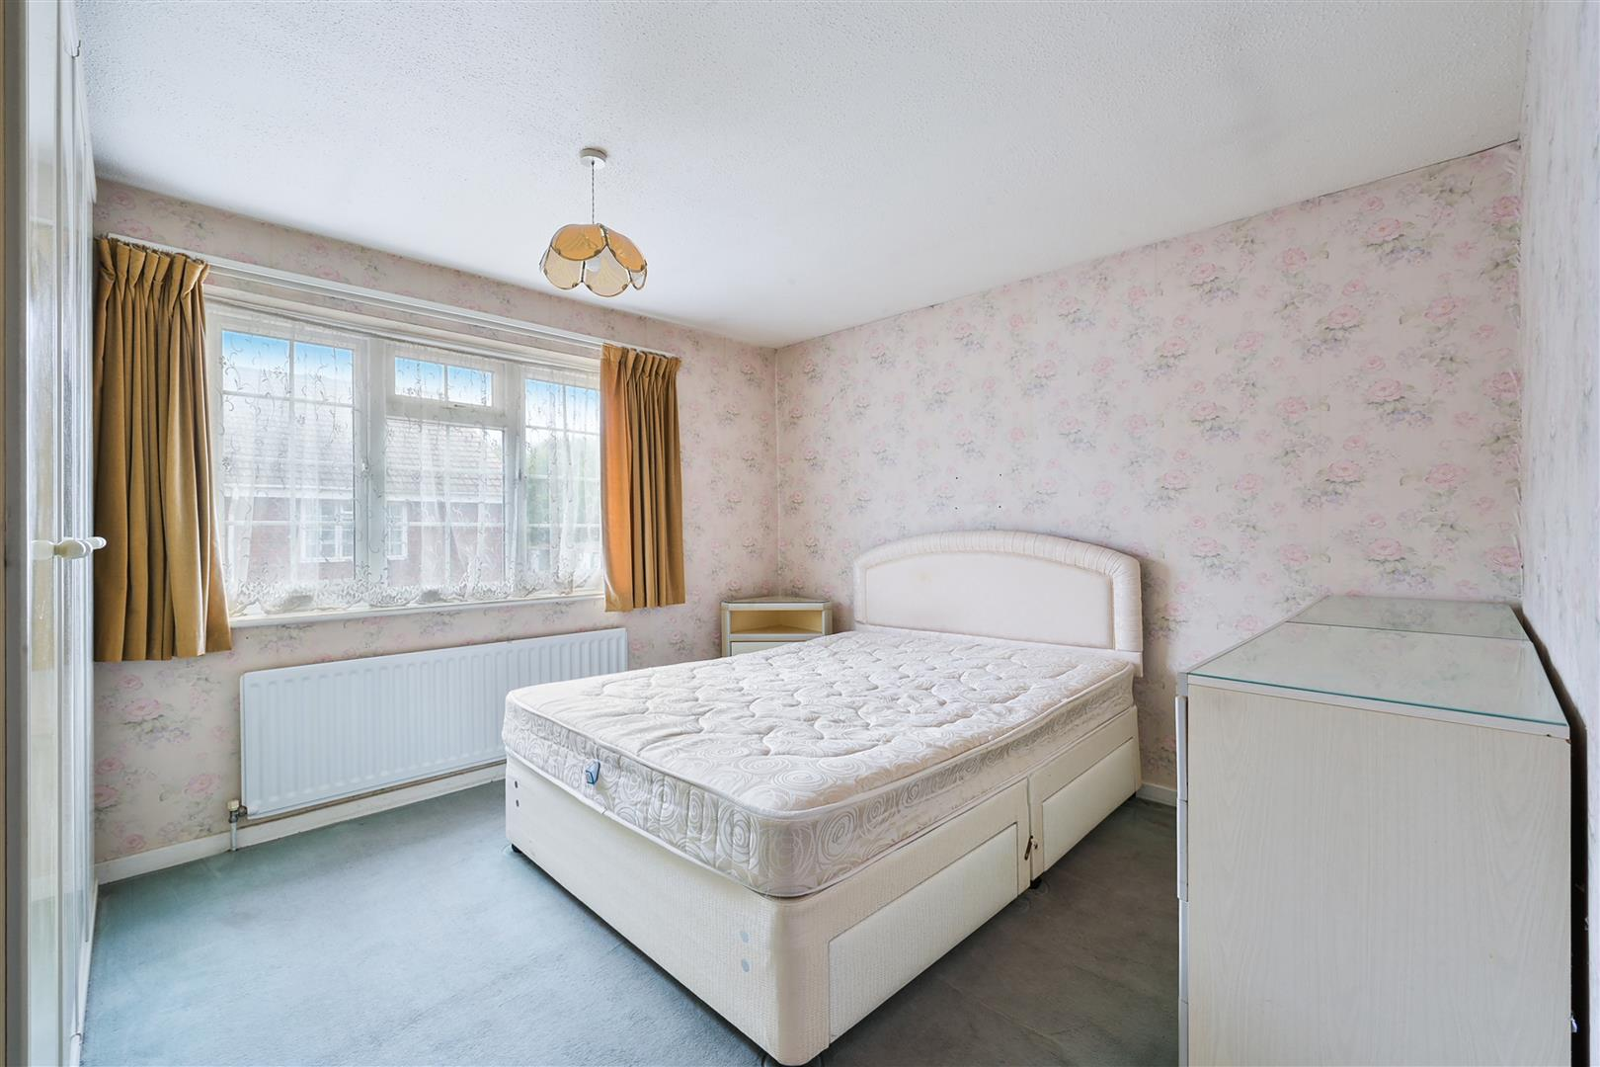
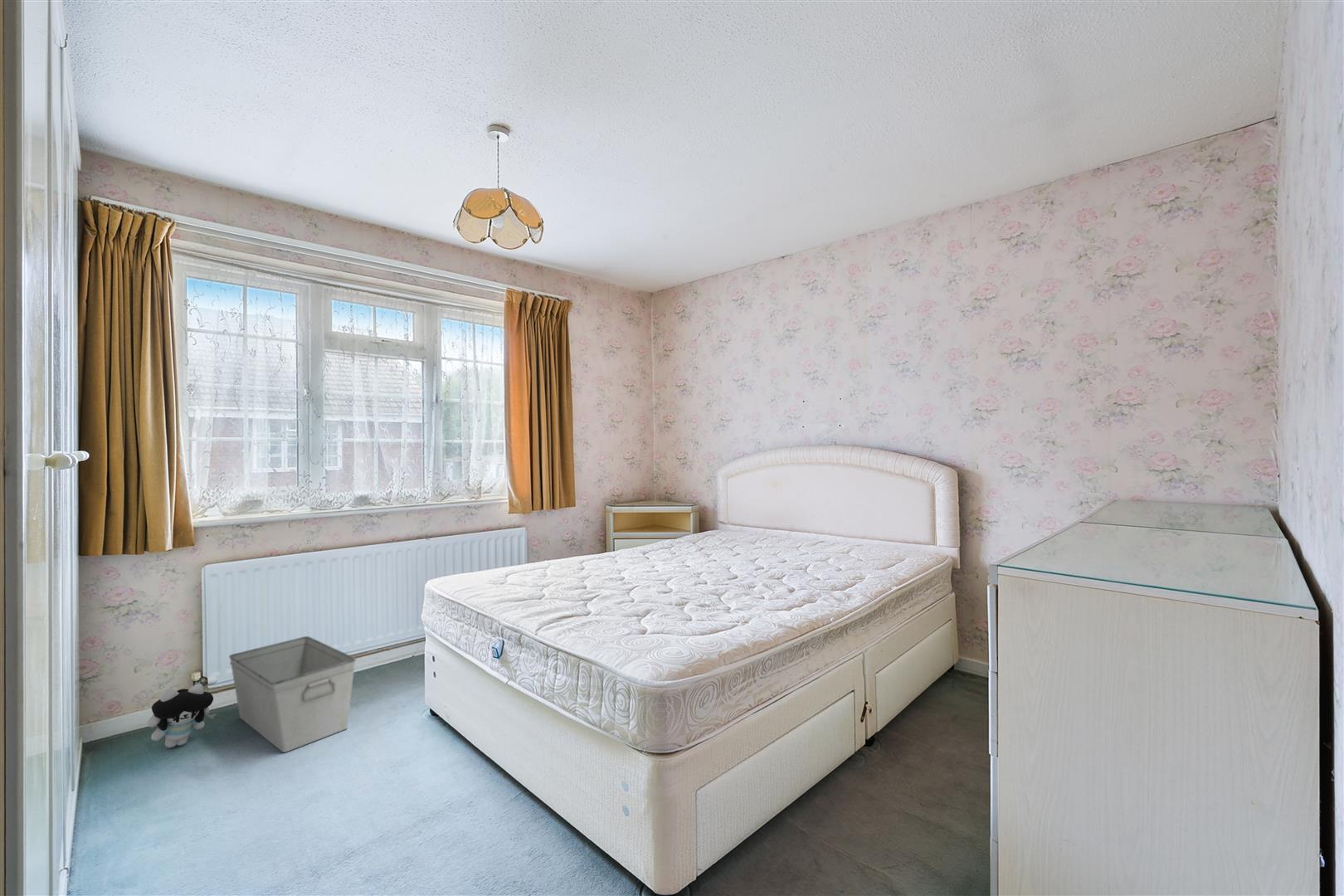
+ storage bin (292, 689)
+ plush toy (183, 713)
